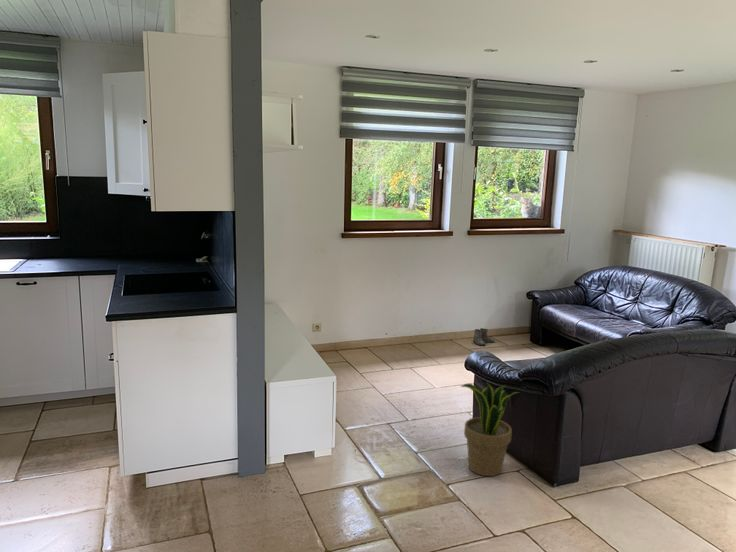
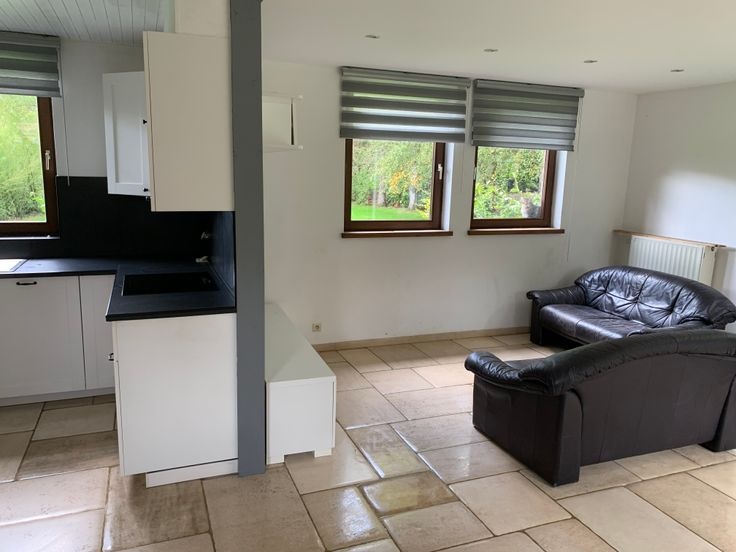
- potted plant (487, 426)
- boots (482, 336)
